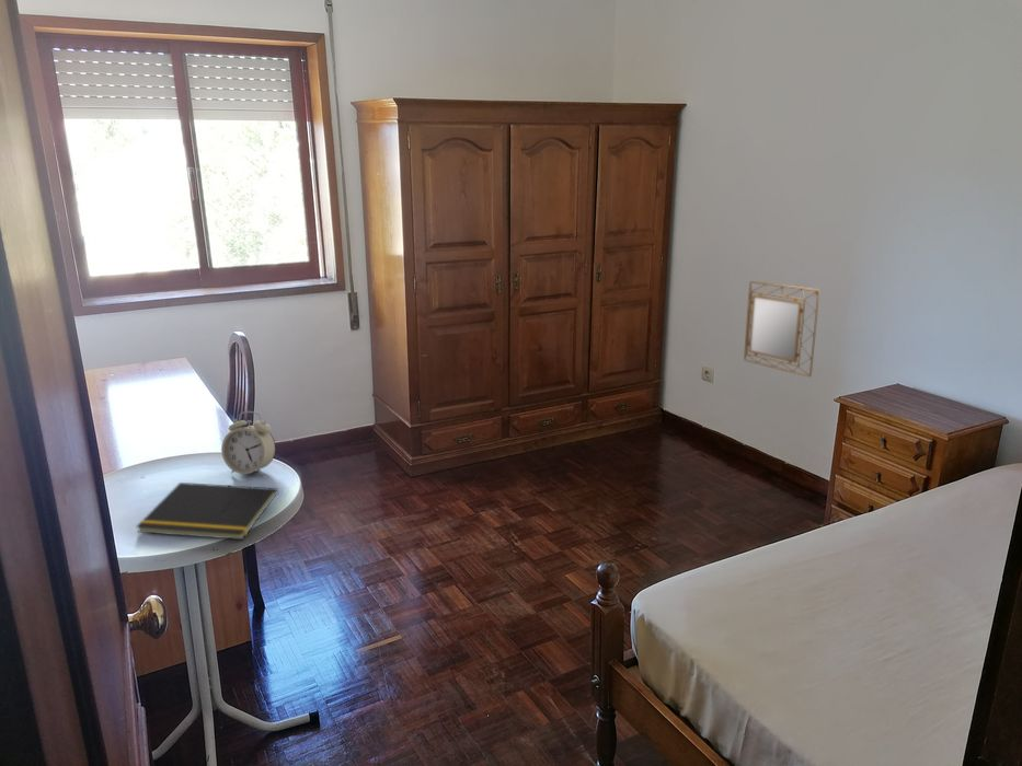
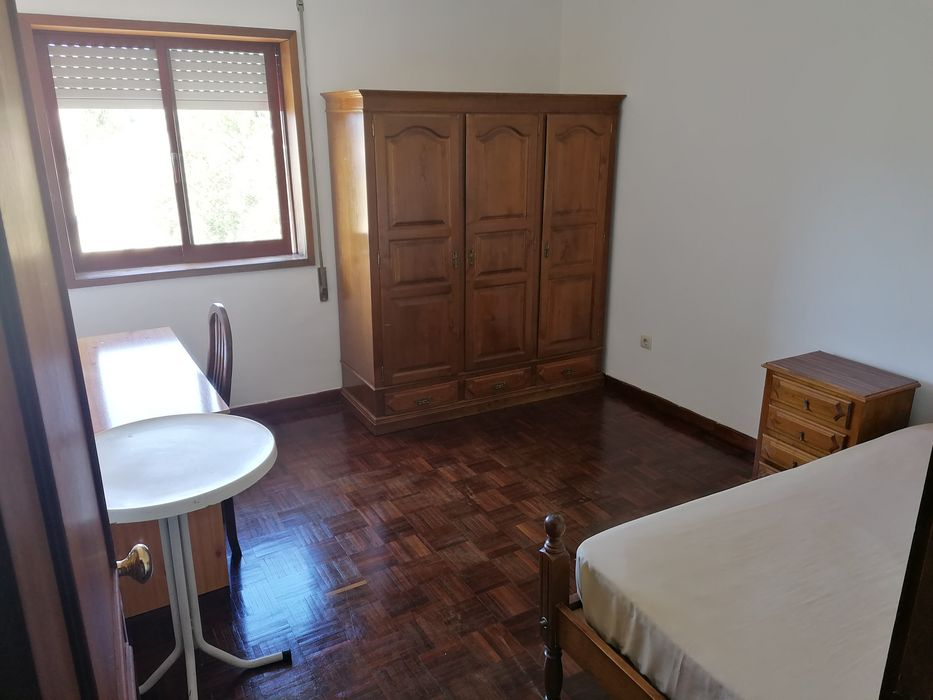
- notepad (209, 509)
- home mirror (777, 327)
- alarm clock (248, 442)
